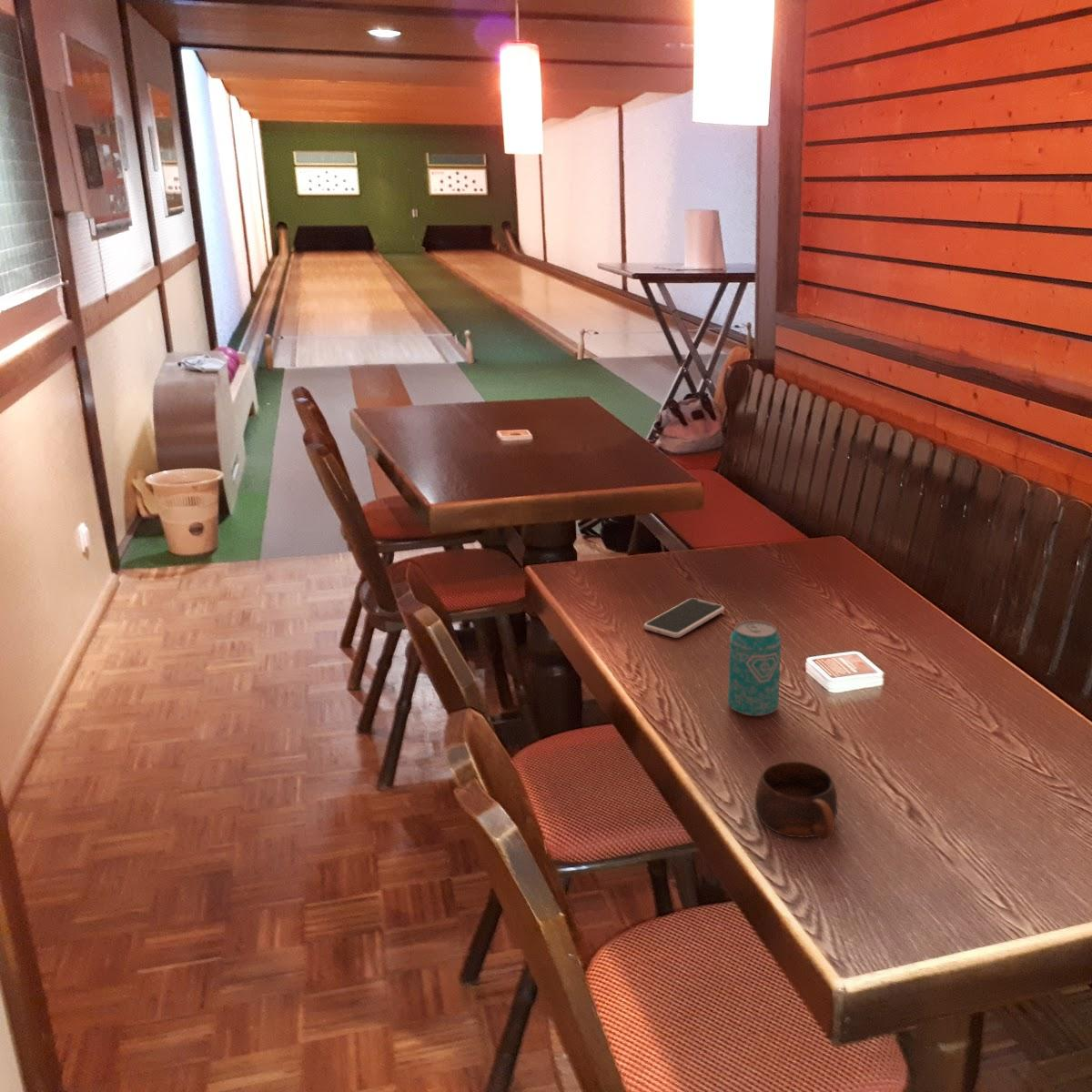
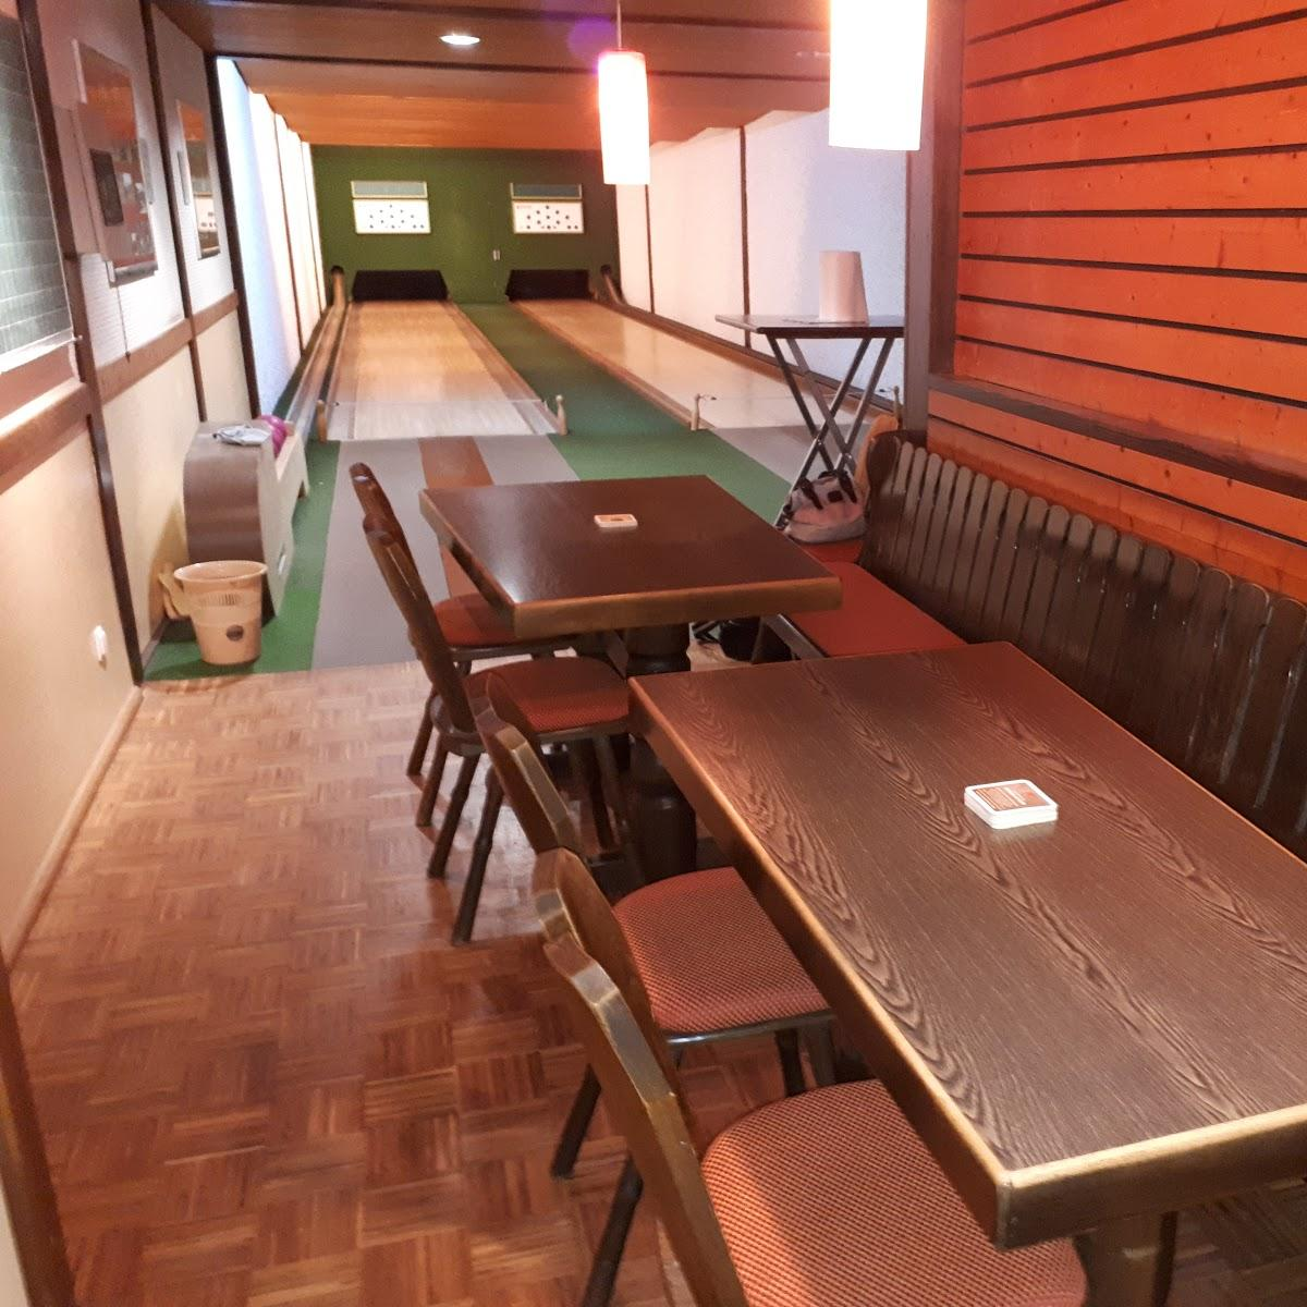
- cup (799, 804)
- beverage can (754, 668)
- smartphone (684, 617)
